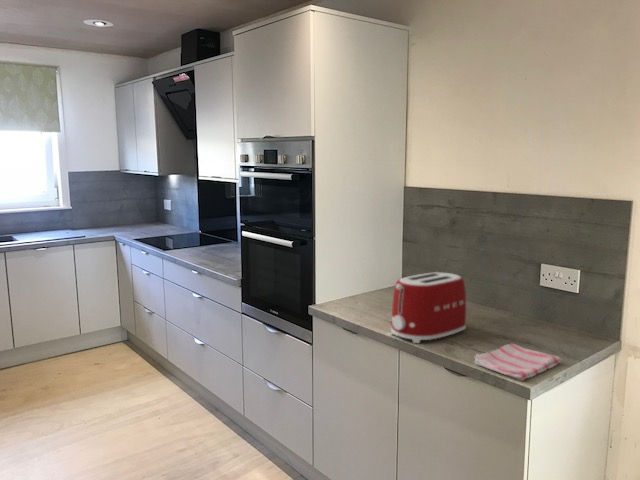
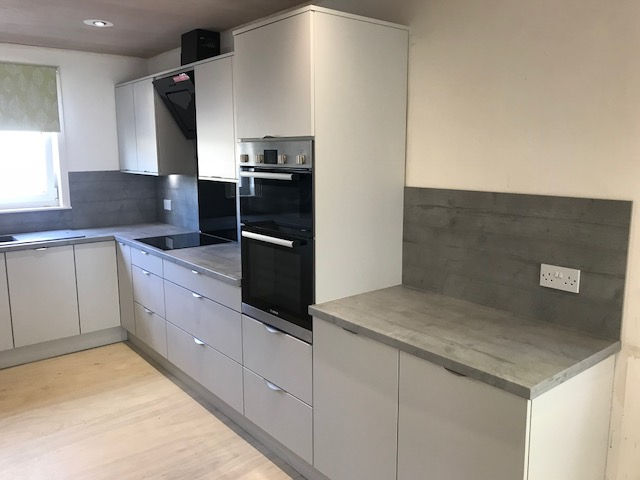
- dish towel (517, 358)
- toaster (428, 305)
